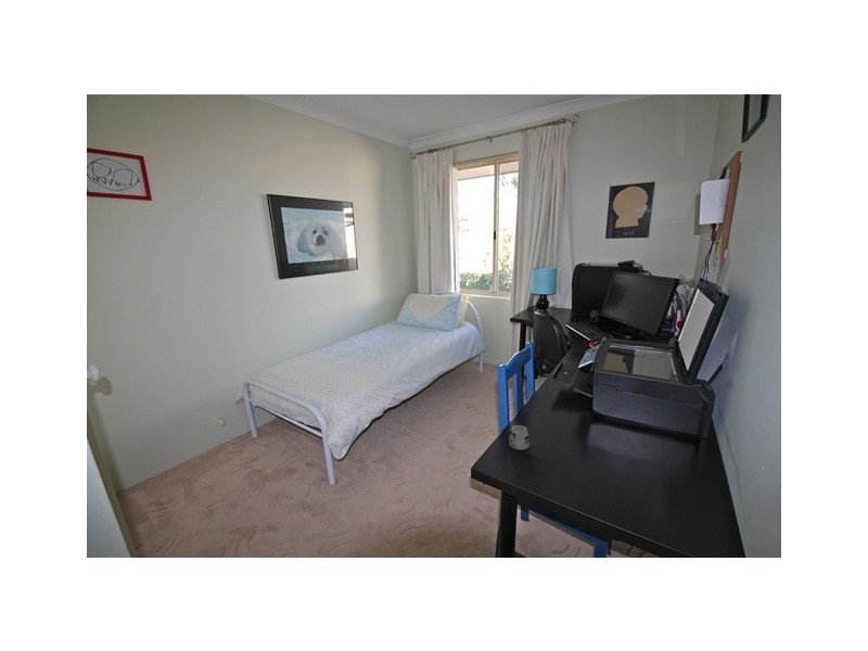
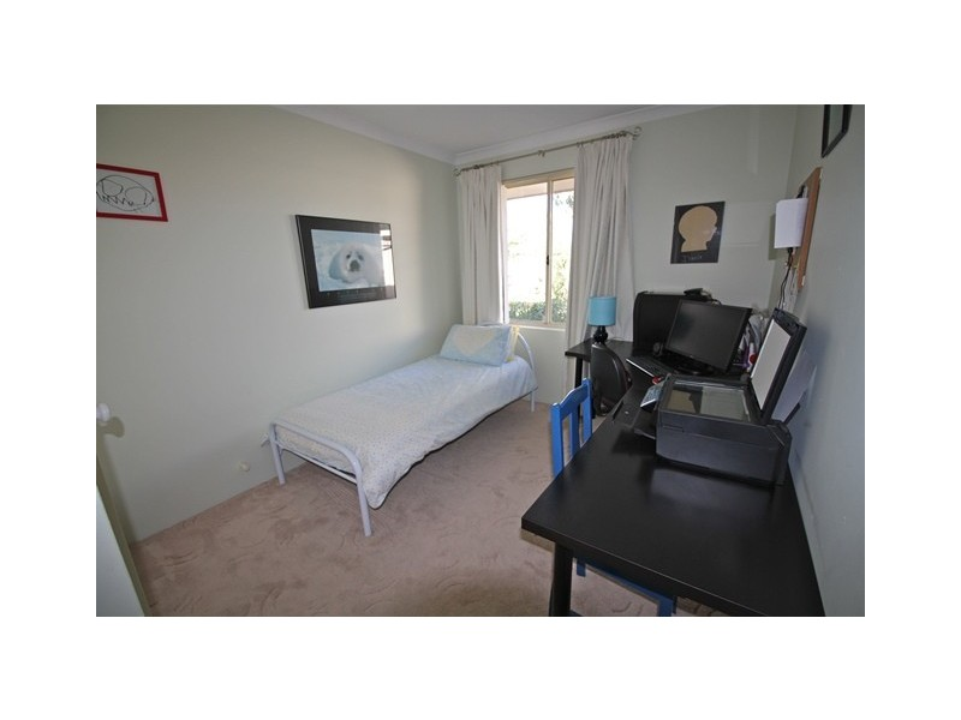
- mug (528, 441)
